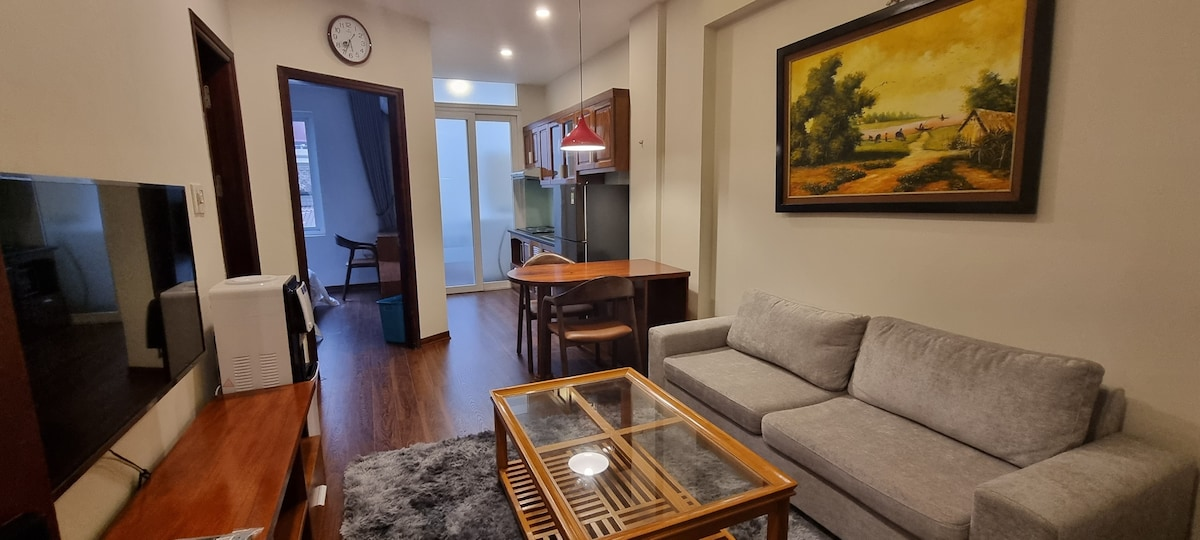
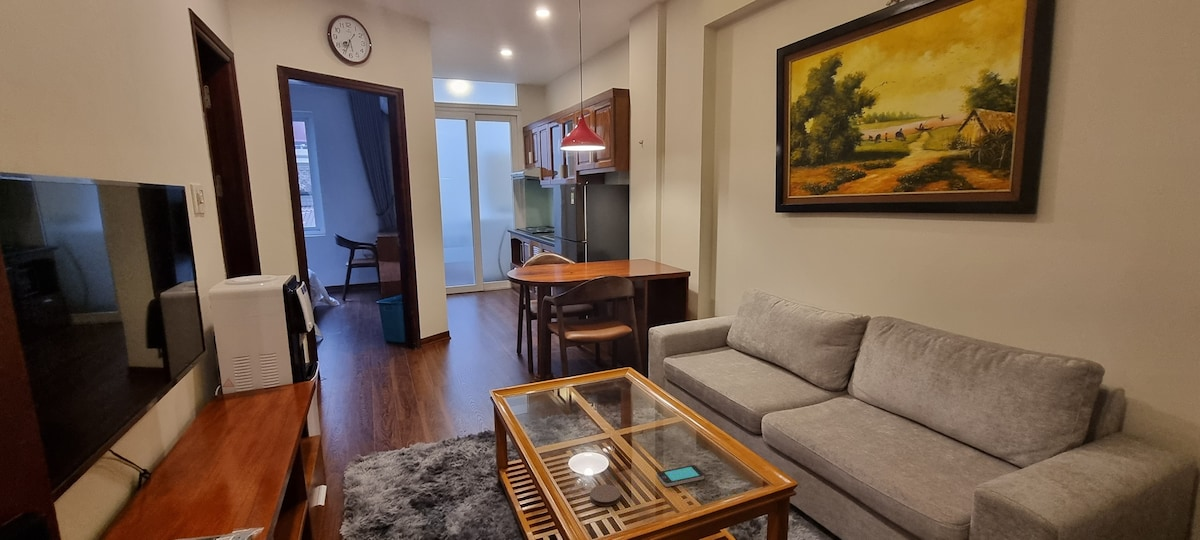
+ smartphone (680, 475)
+ coaster (605, 494)
